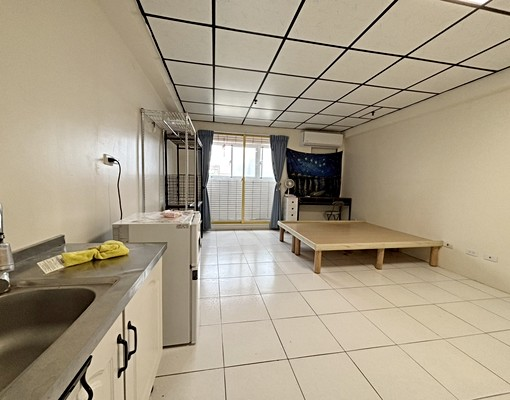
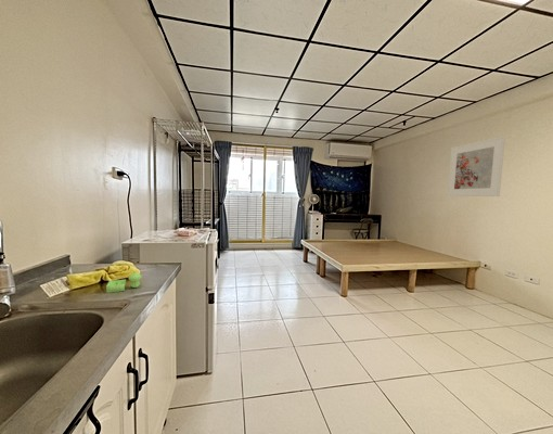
+ soap dispenser (125, 280)
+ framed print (473, 169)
